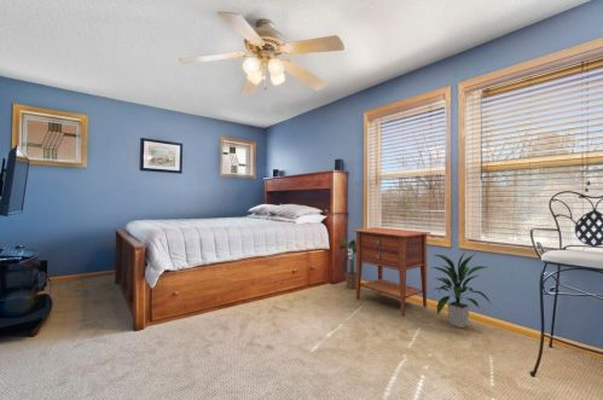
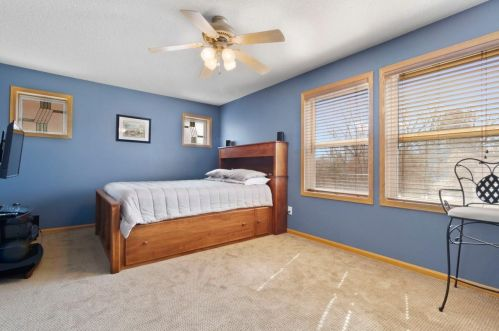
- indoor plant (456, 286)
- nightstand (389, 266)
- potted plant (353, 260)
